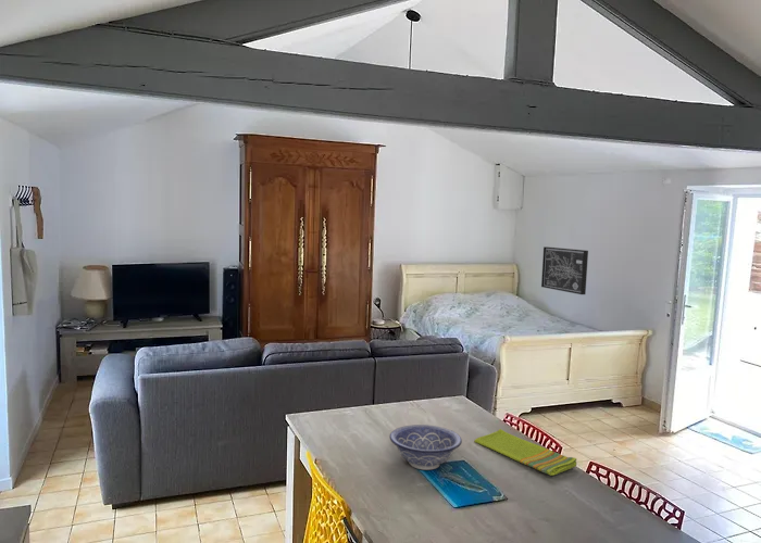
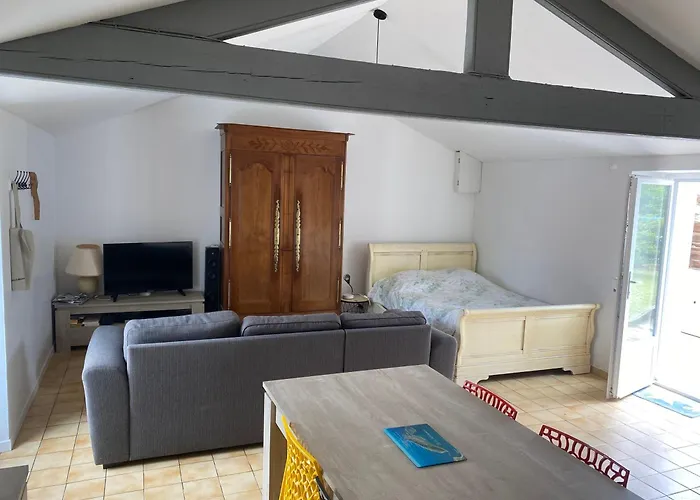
- wall art (563, 269)
- dish towel (523, 450)
- decorative bowl (425, 450)
